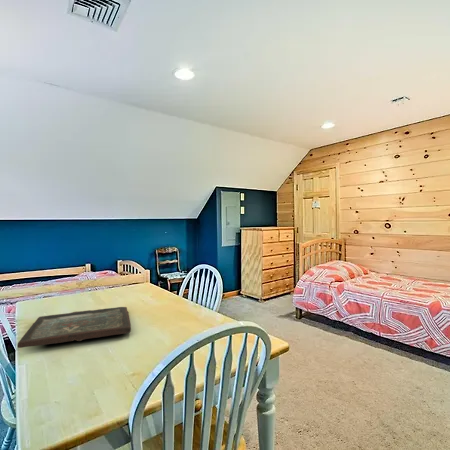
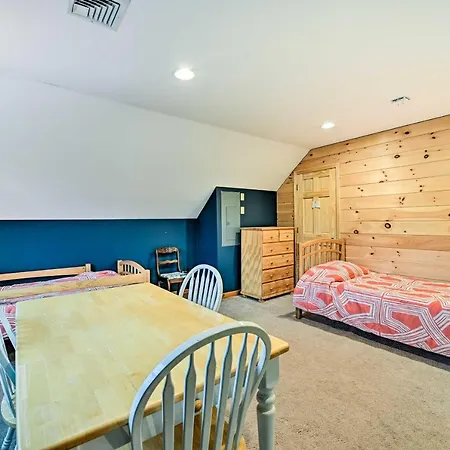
- board game (81, 323)
